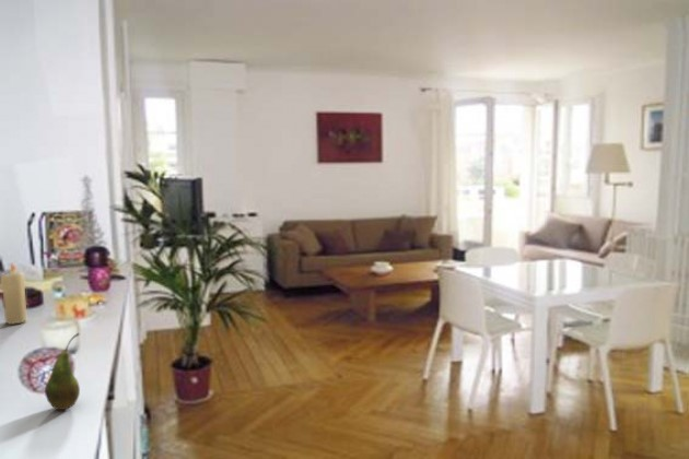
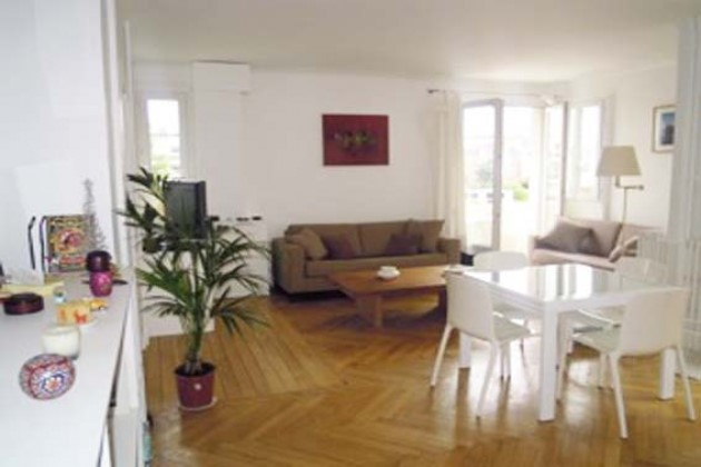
- candle (13, 292)
- fruit (61, 370)
